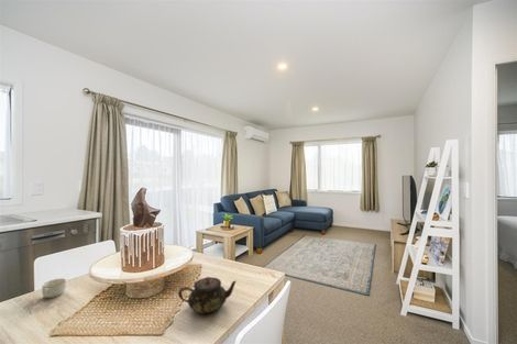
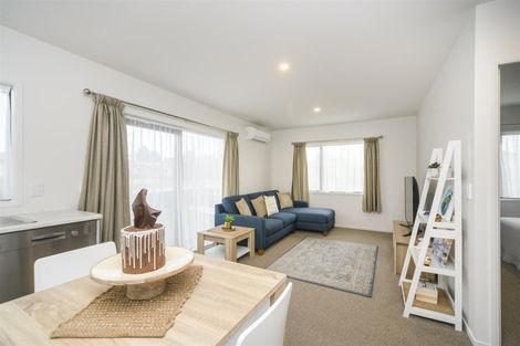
- cup (52, 290)
- teapot (208, 291)
